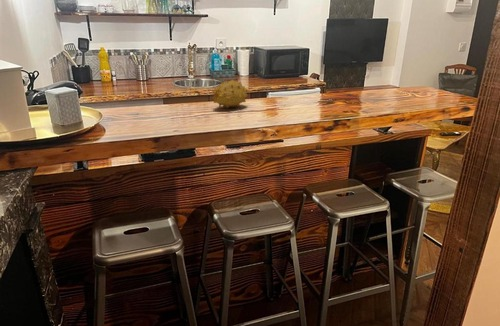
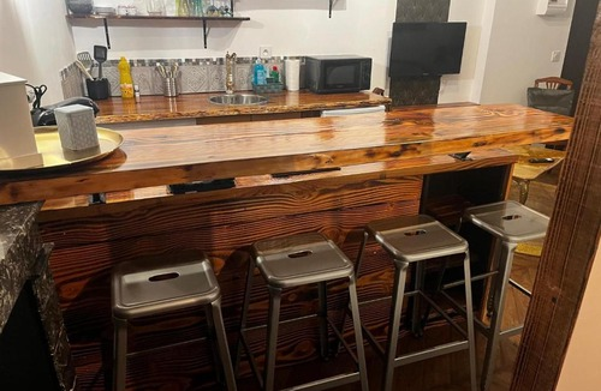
- fruit (229, 93)
